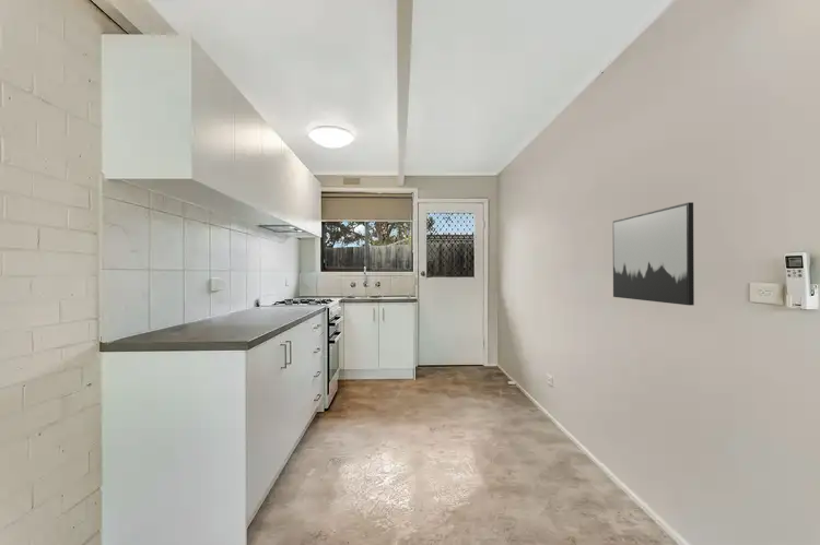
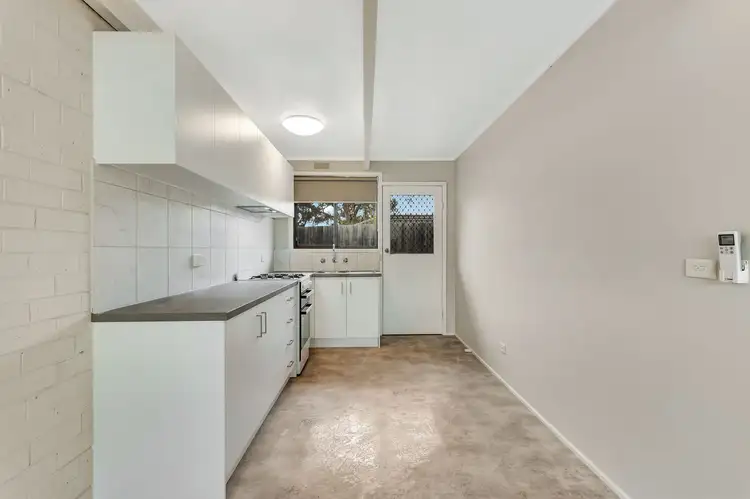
- wall art (646, 257)
